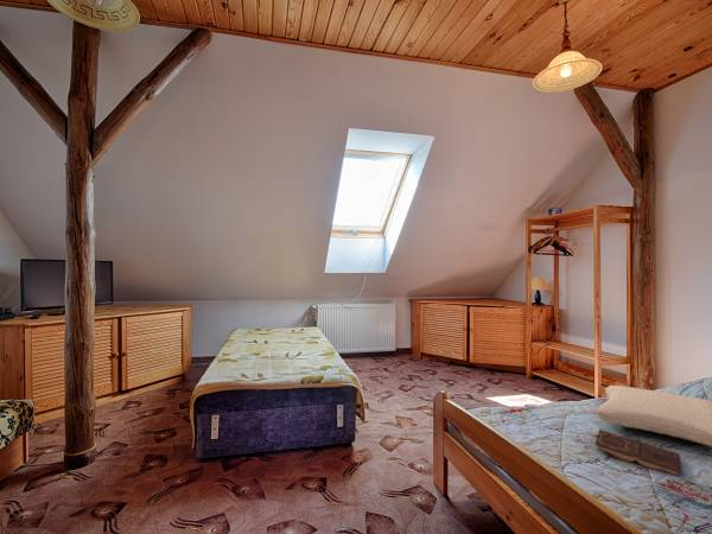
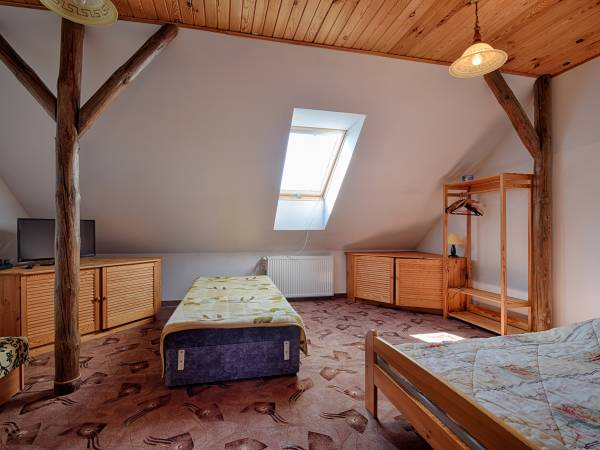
- pillow (659, 412)
- book (636, 451)
